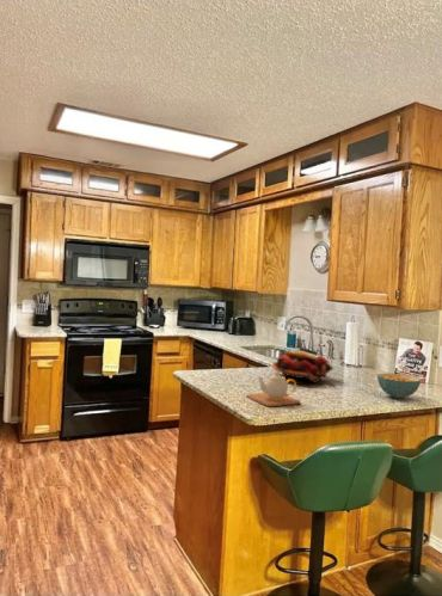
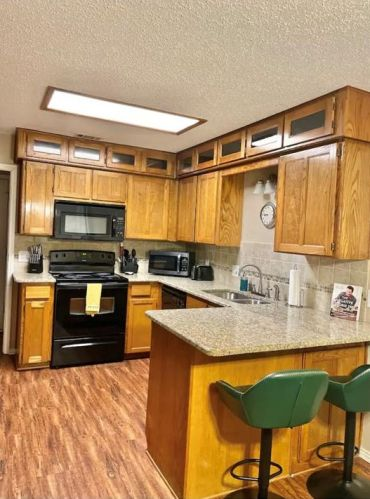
- fruit basket (301, 365)
- cereal bowl (398, 387)
- teapot (274, 385)
